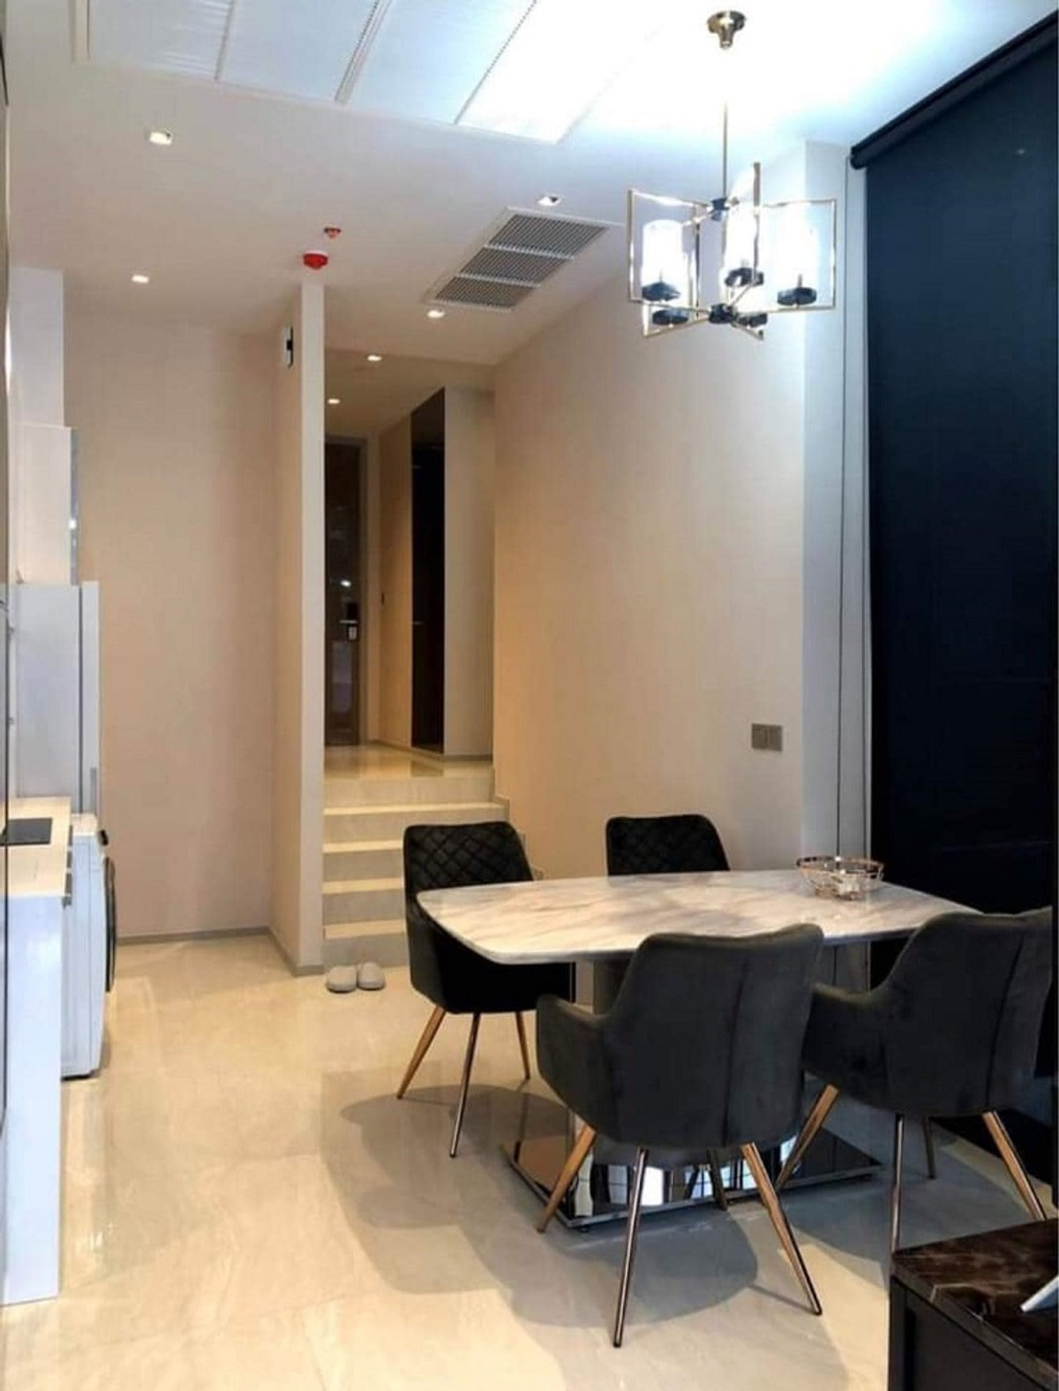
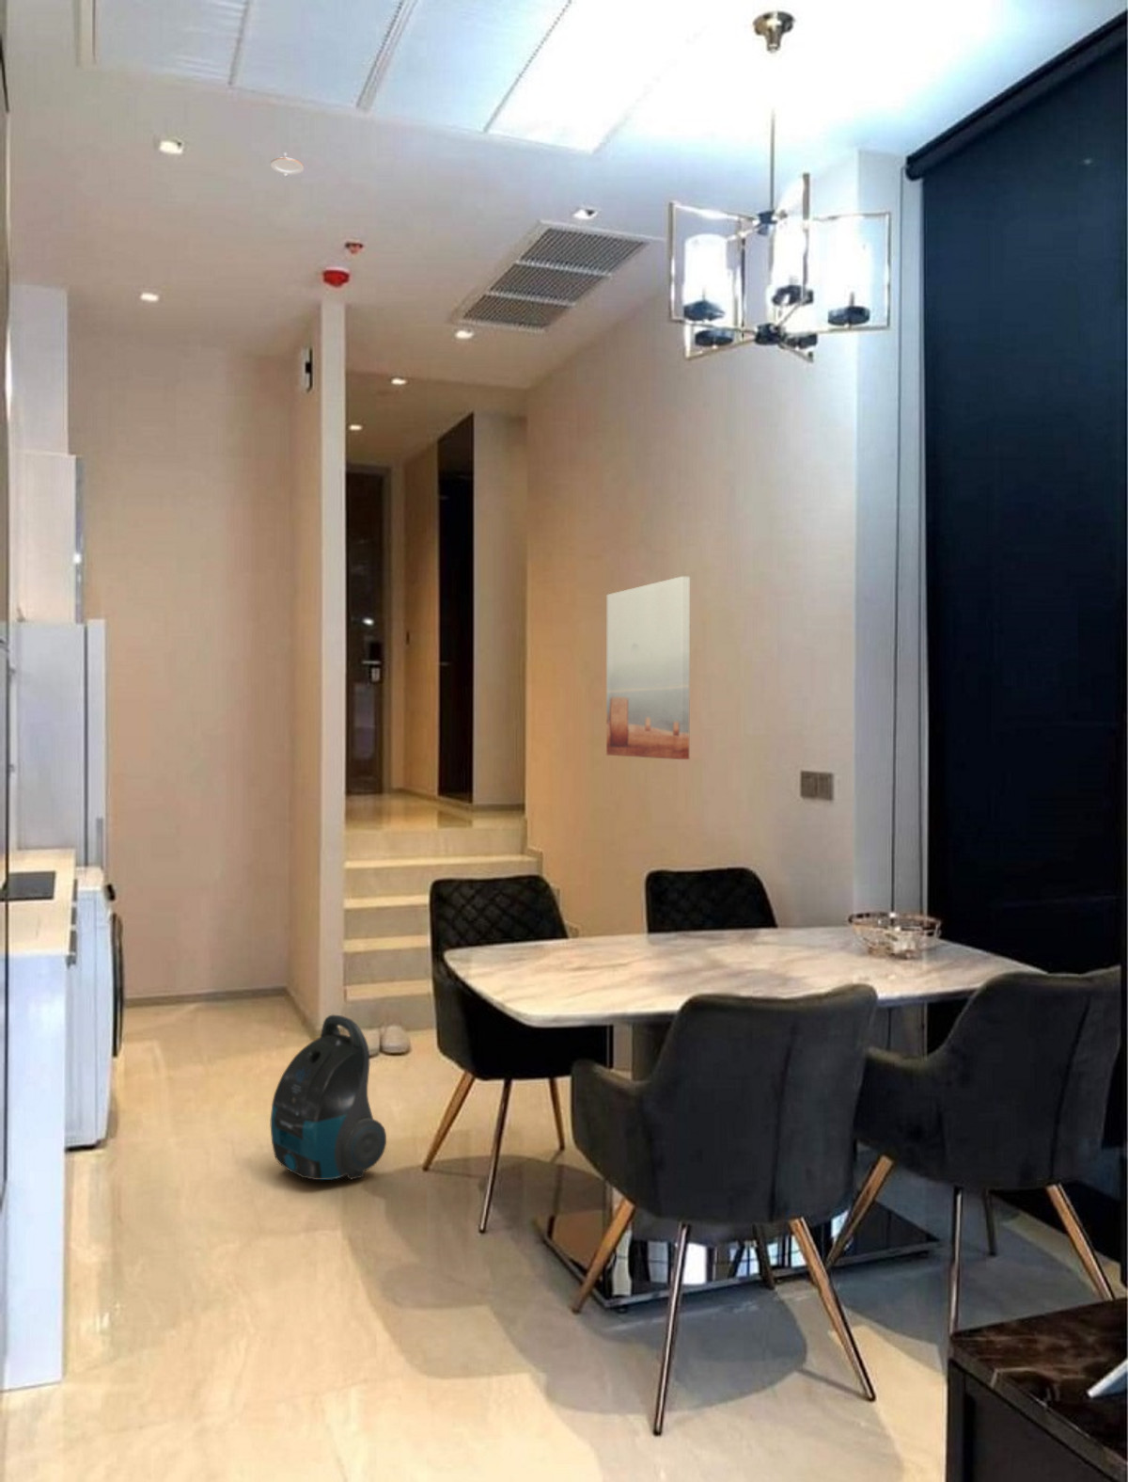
+ wall art (646, 671)
+ recessed light (287, 165)
+ vacuum cleaner (323, 1095)
